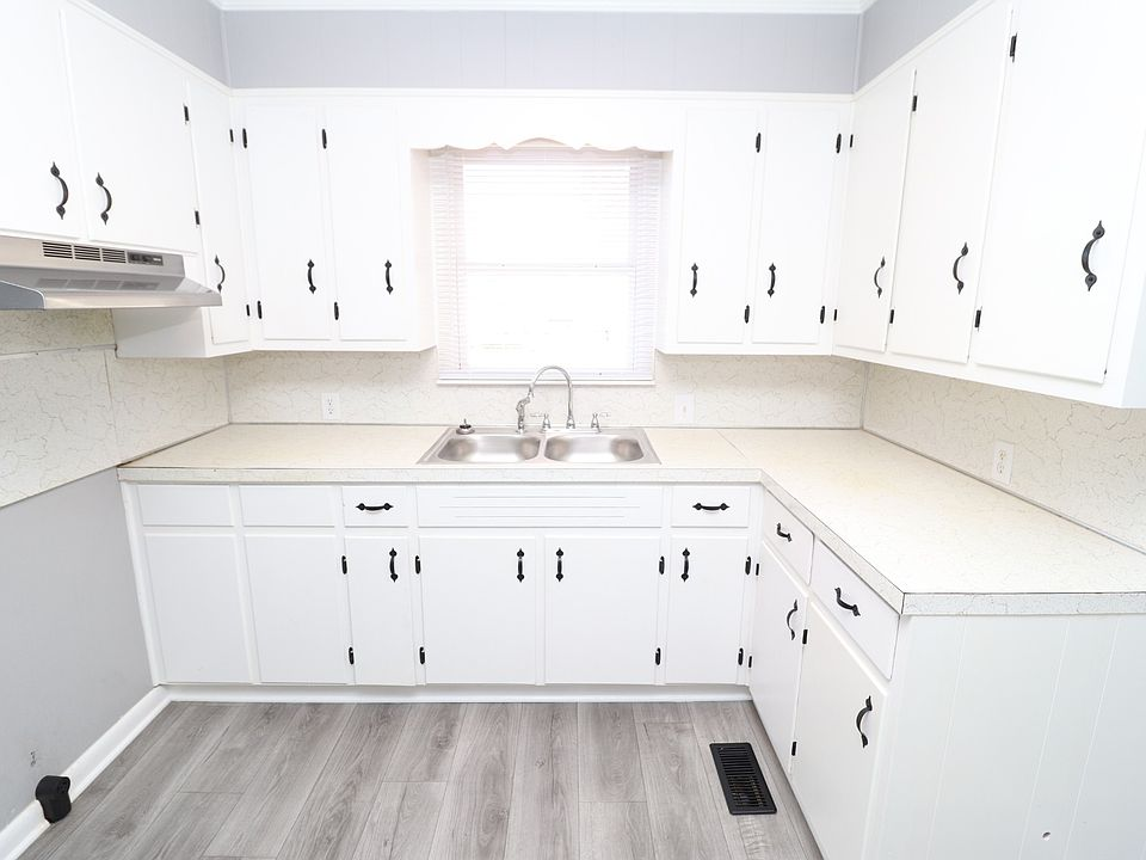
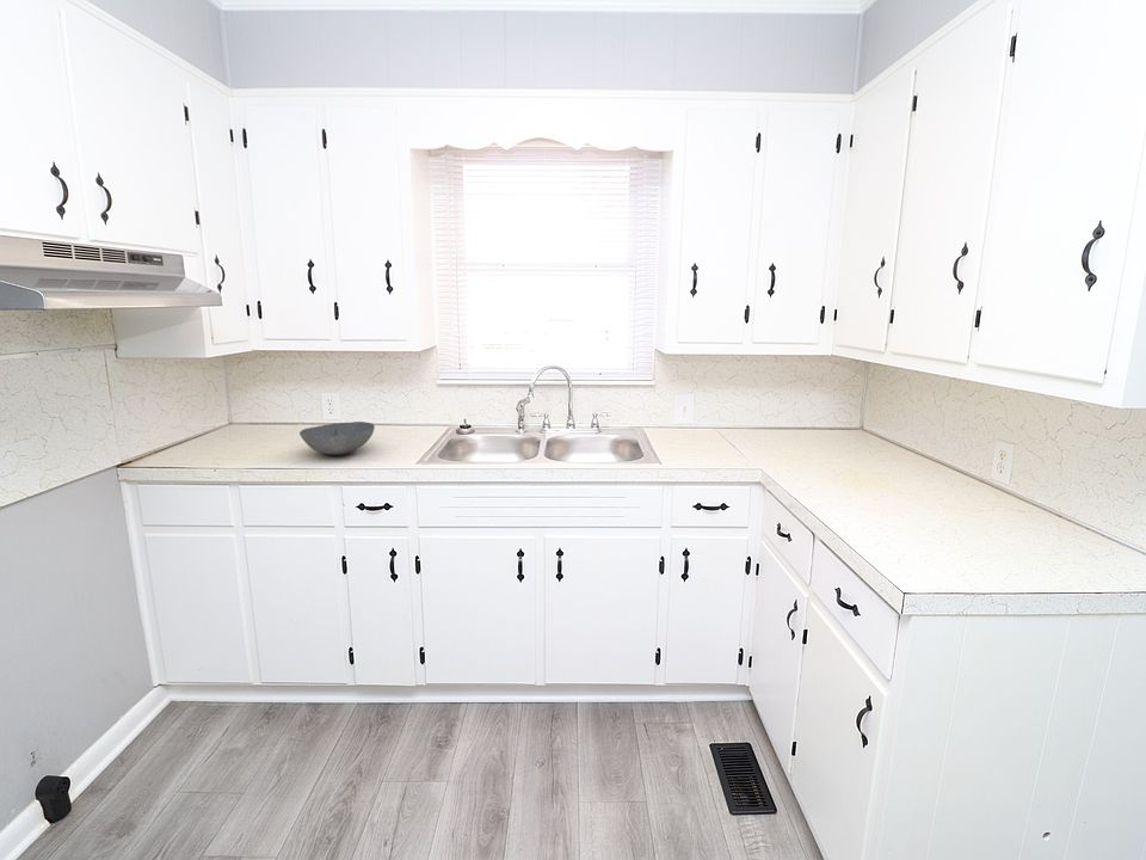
+ bowl (338, 440)
